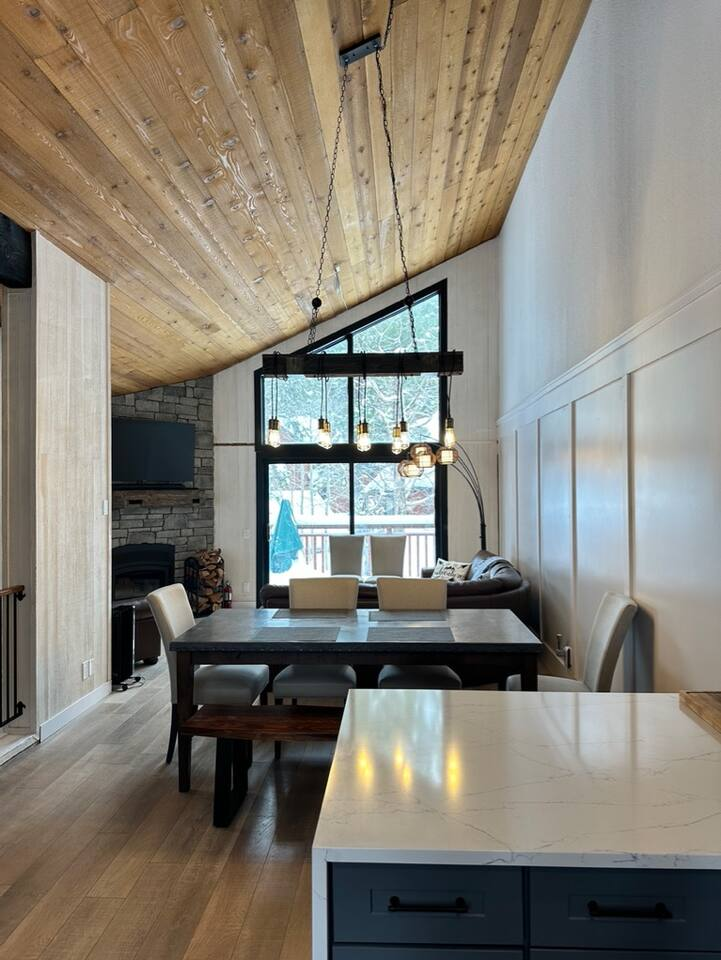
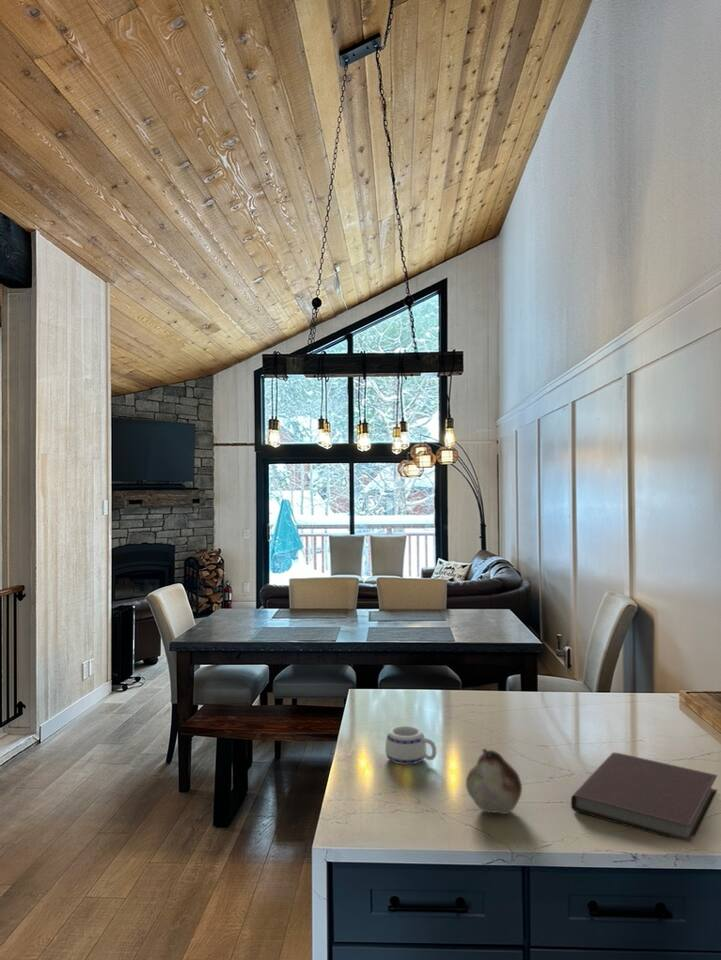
+ fruit (494, 776)
+ notebook (646, 792)
+ mug (411, 745)
